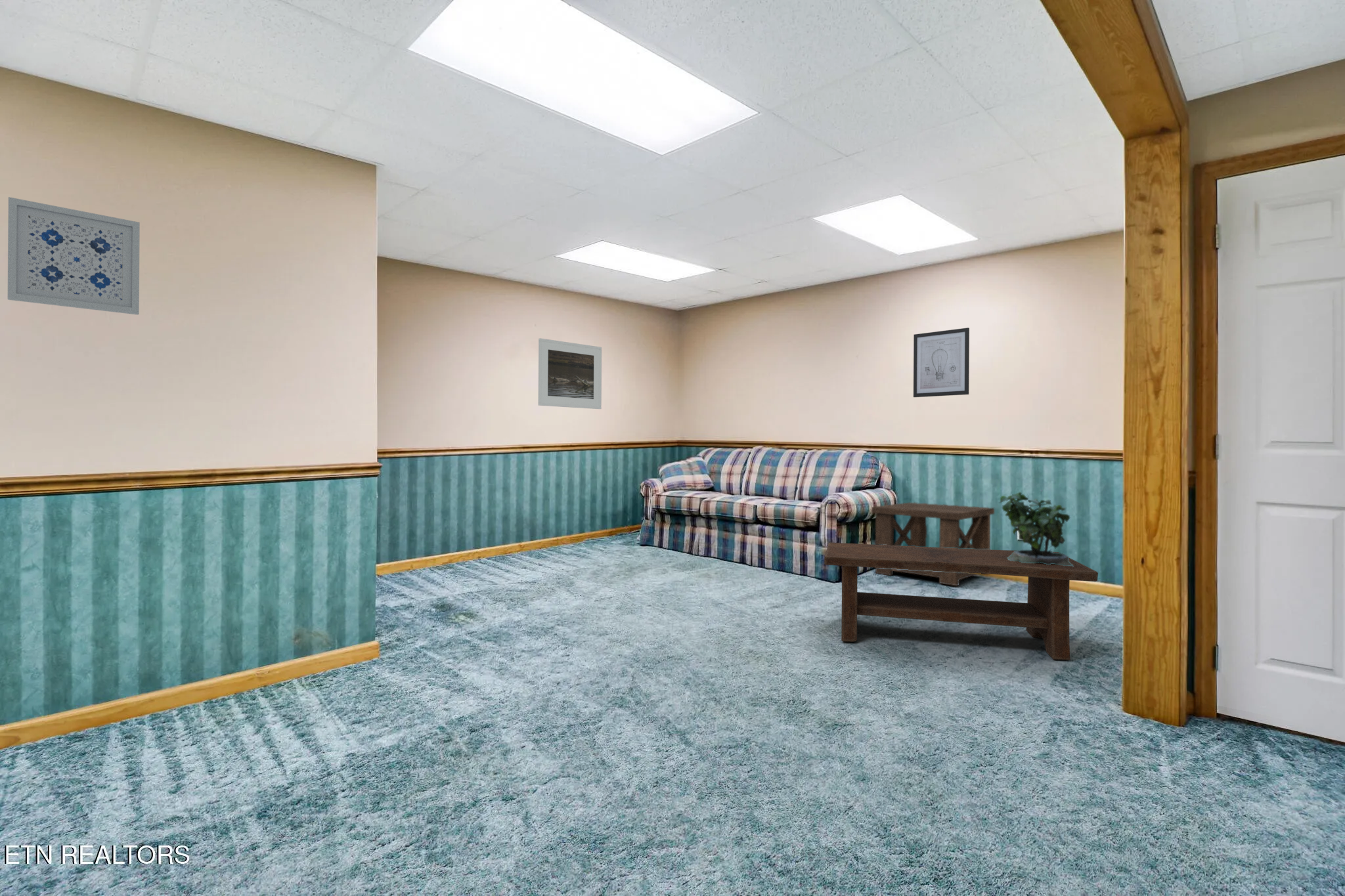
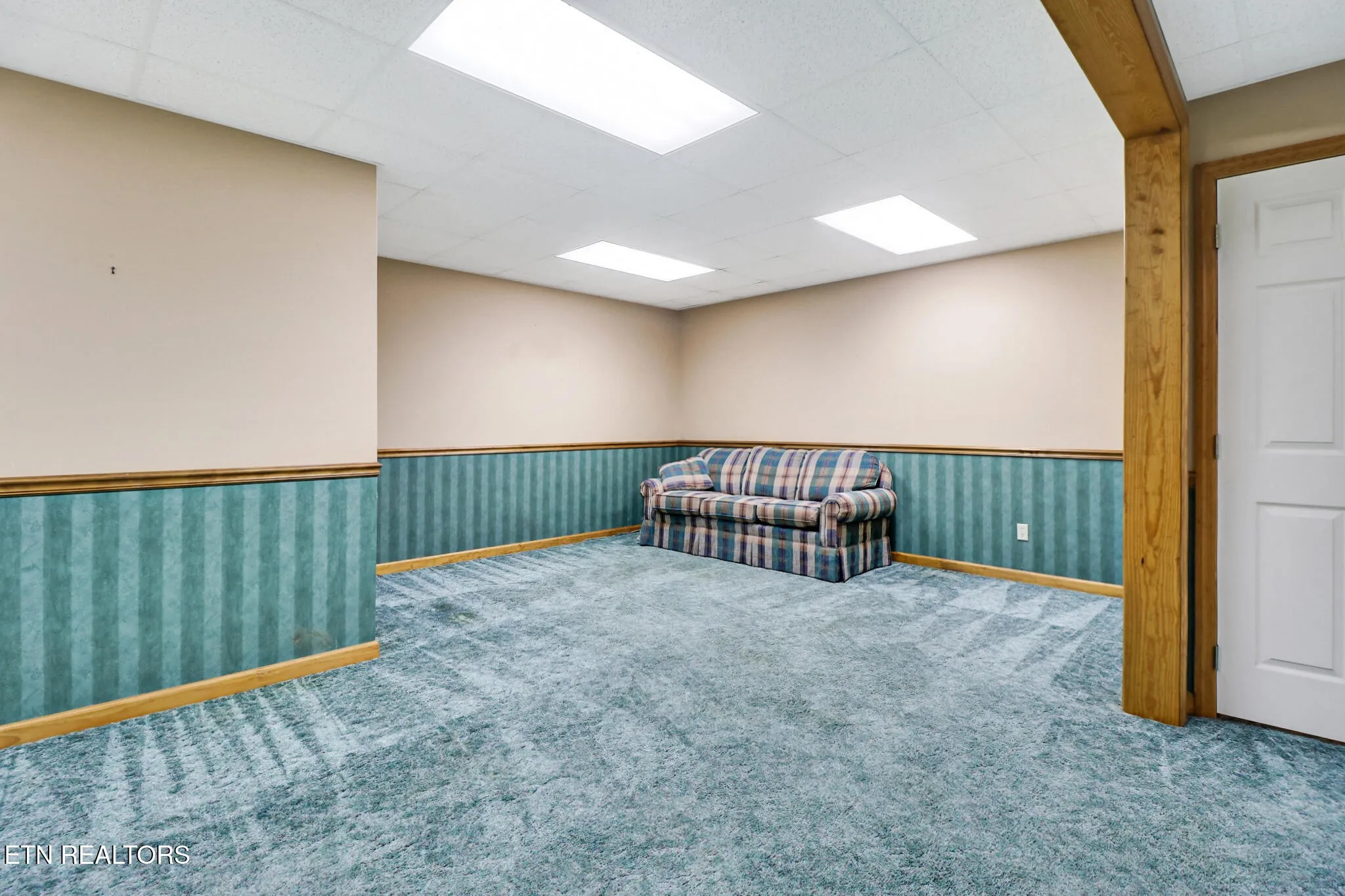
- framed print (571, 375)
- side table (940, 540)
- wall art (77, 259)
- wall art (940, 363)
- potted plant (1034, 524)
- coffee table (943, 597)
